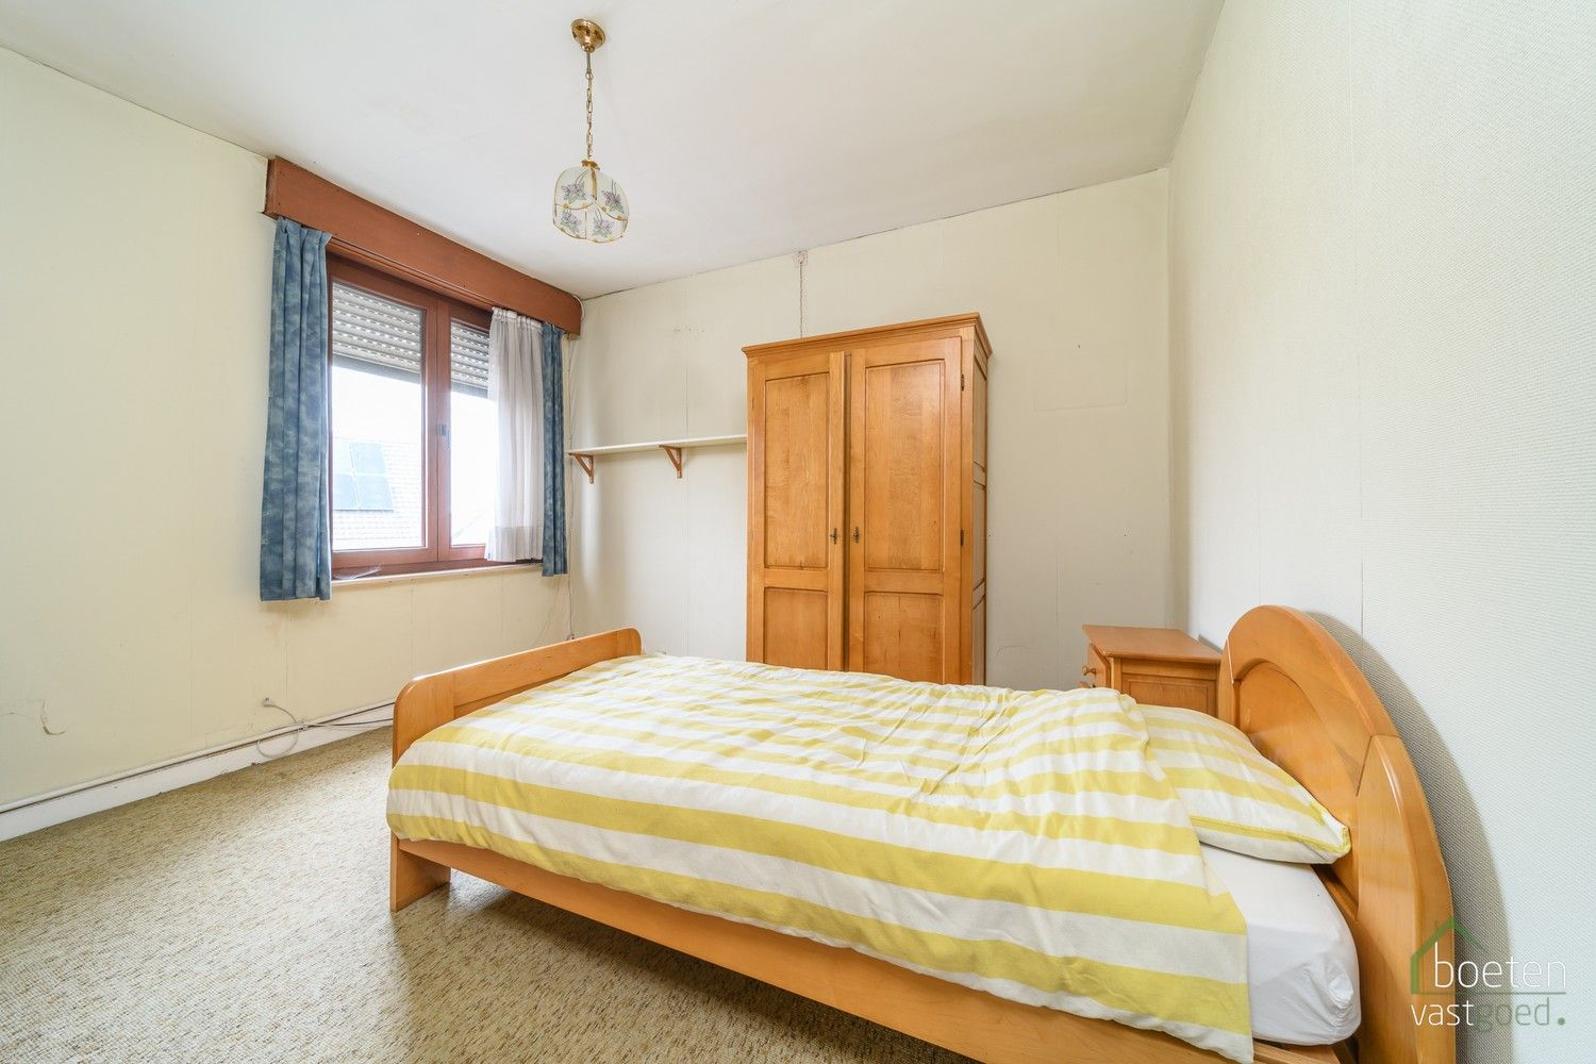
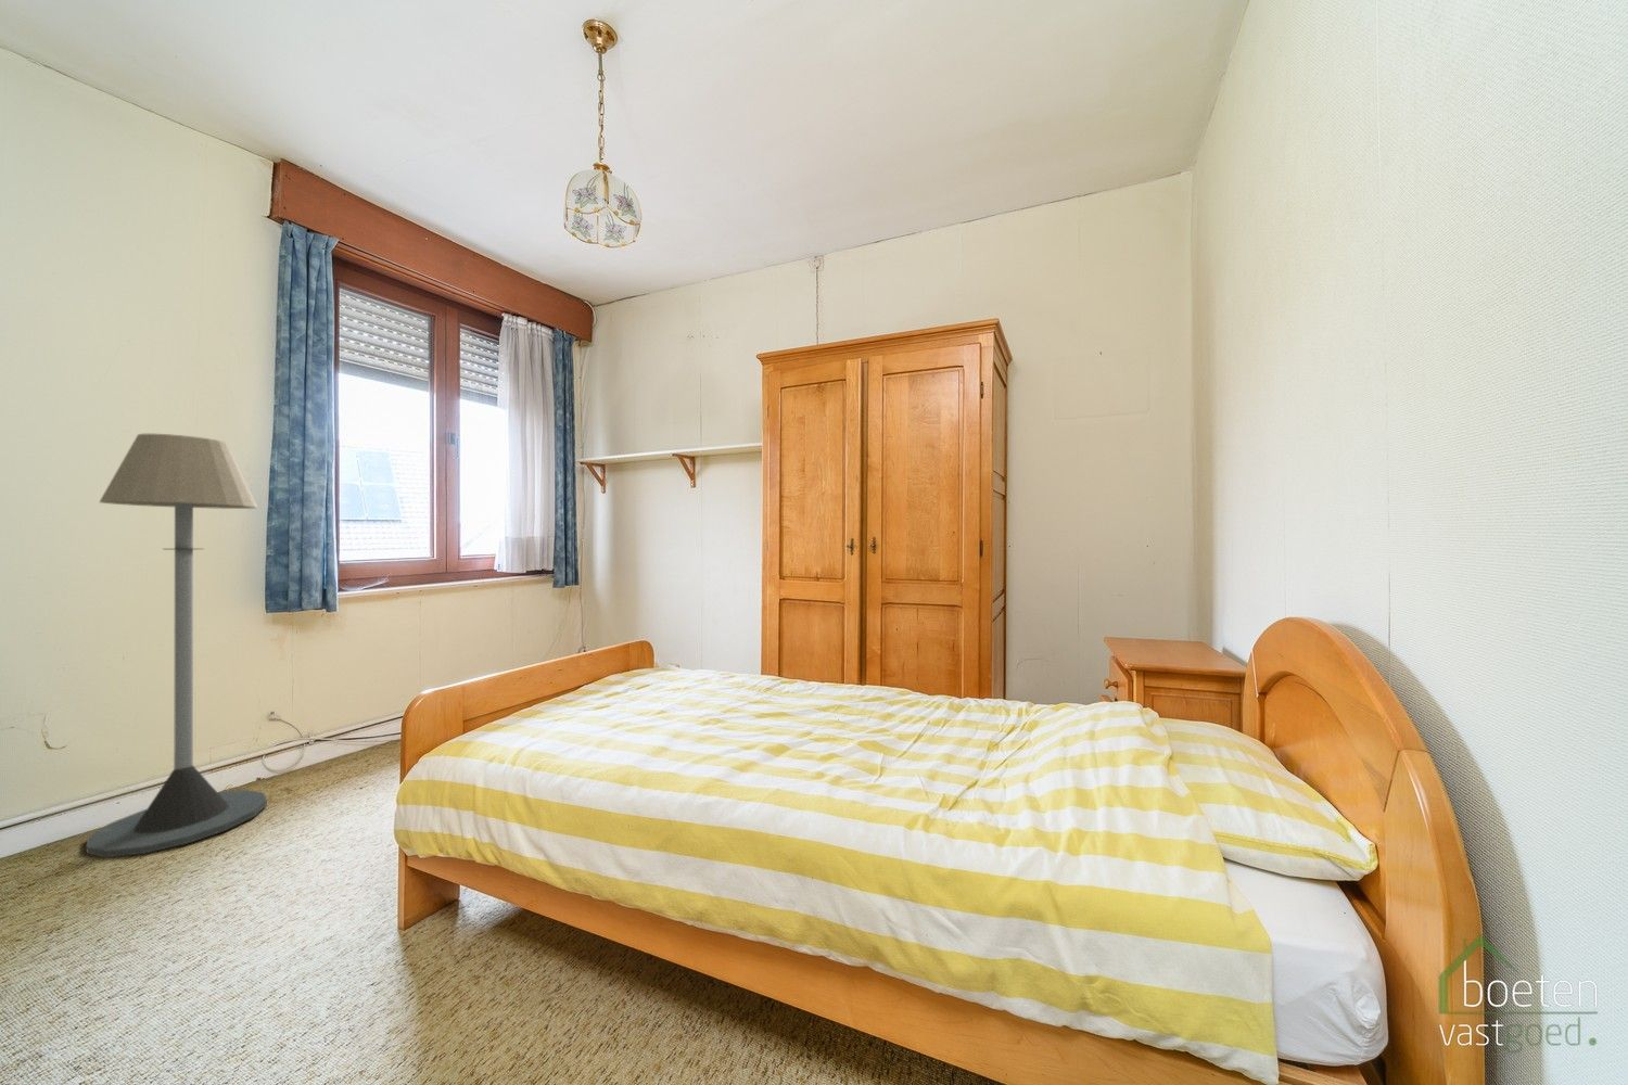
+ floor lamp (183, 631)
